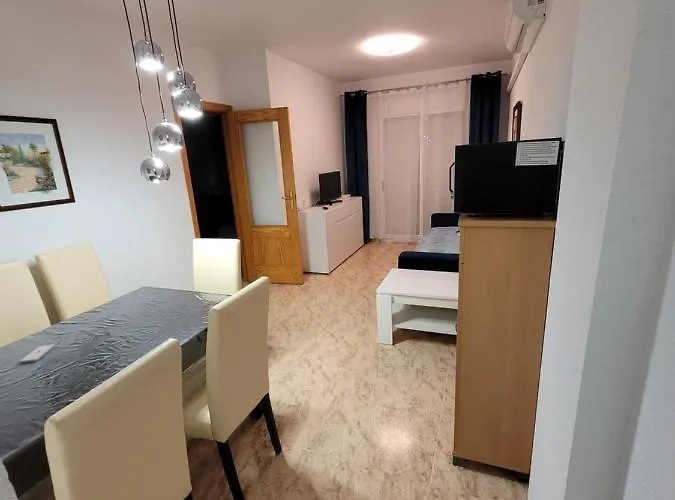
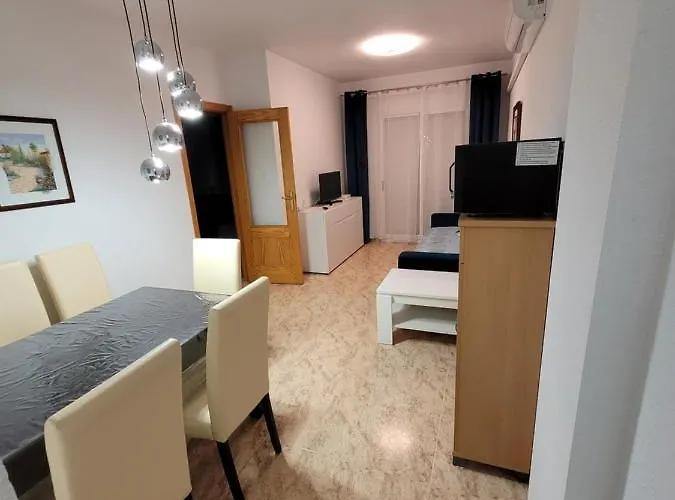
- smartphone (38, 353)
